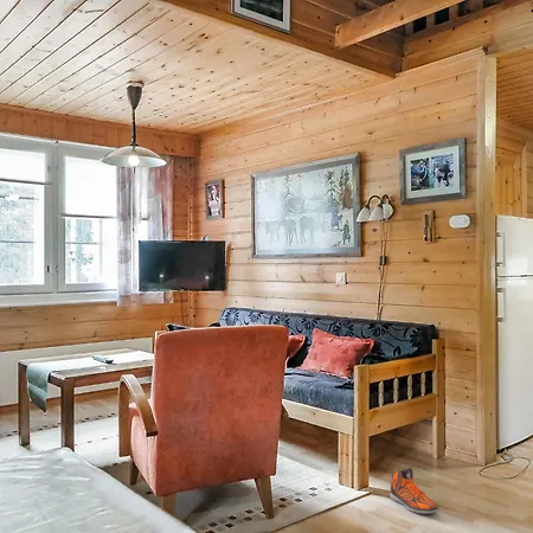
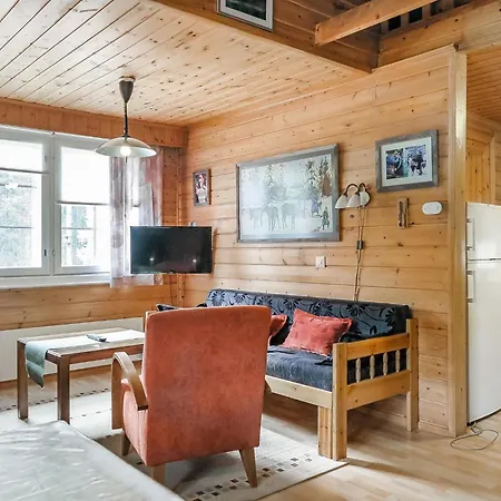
- sneaker (411, 488)
